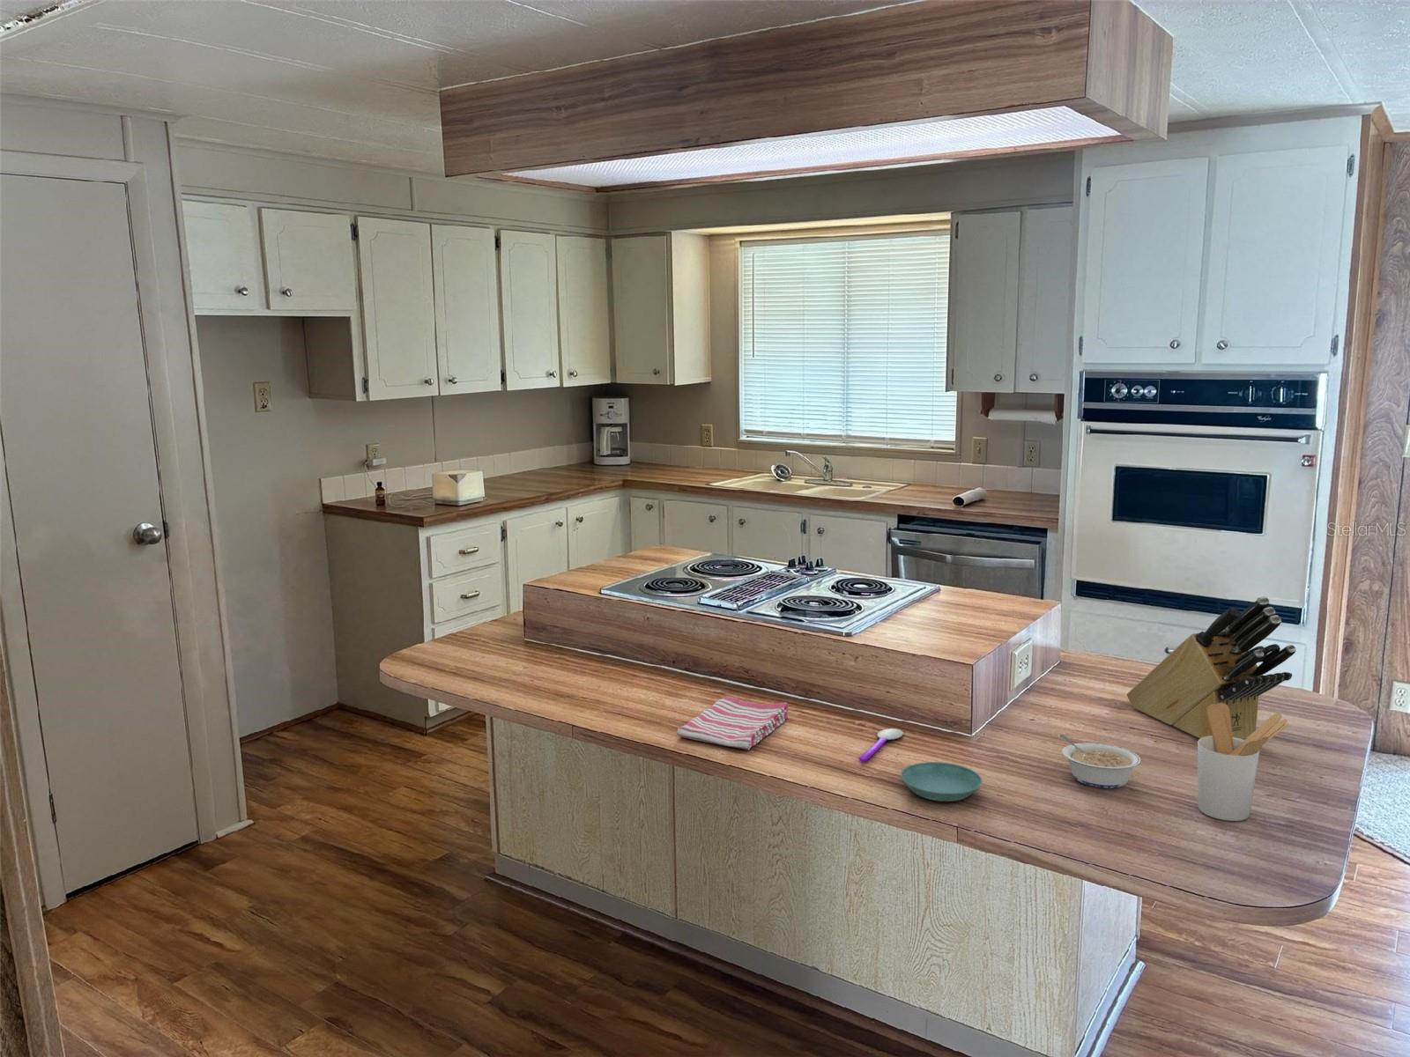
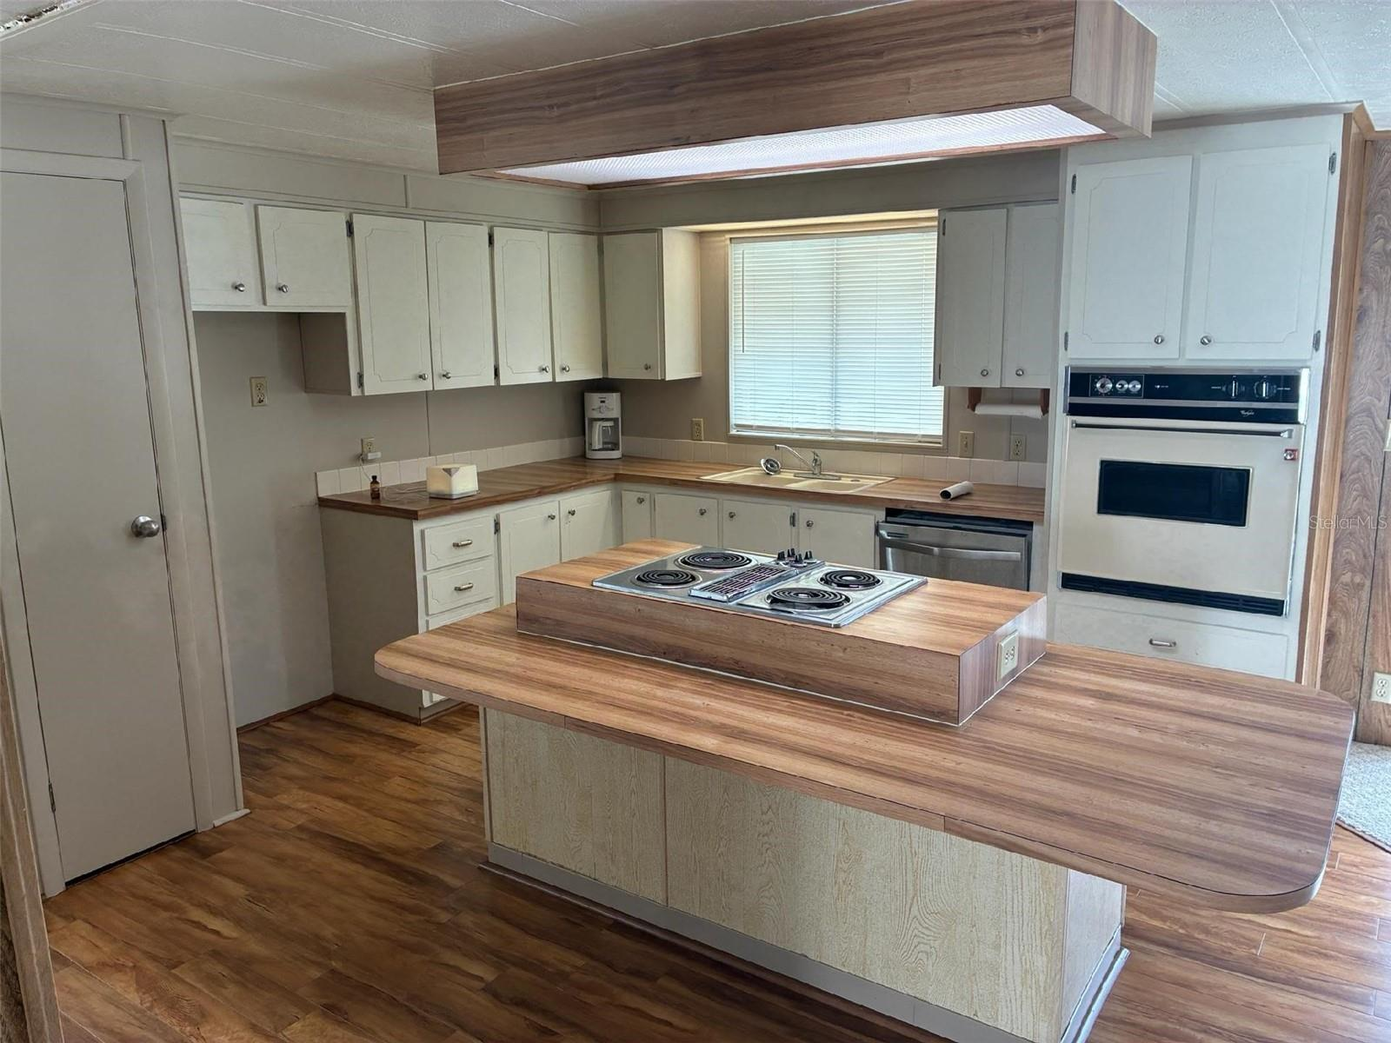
- utensil holder (1241, 762)
- knife block (1207, 658)
- saucer (940, 783)
- spoon (879, 743)
- legume (1097, 764)
- dish towel (734, 719)
